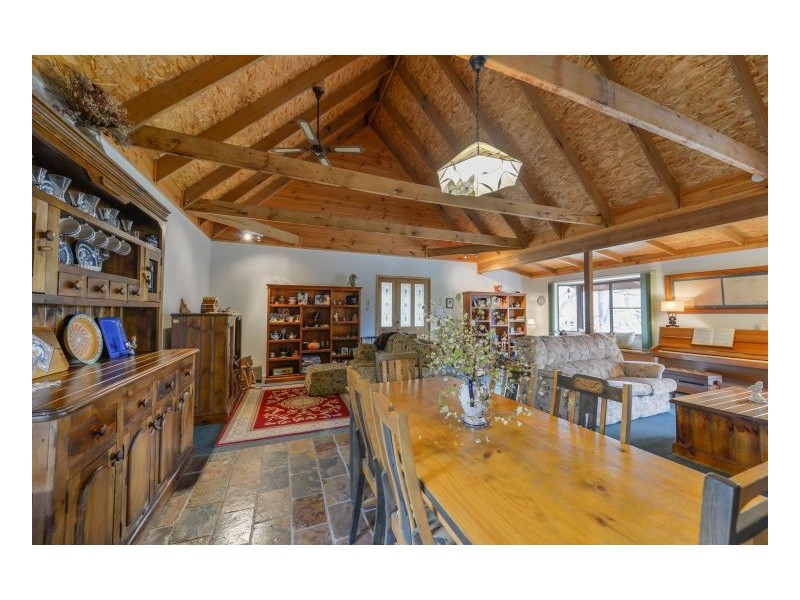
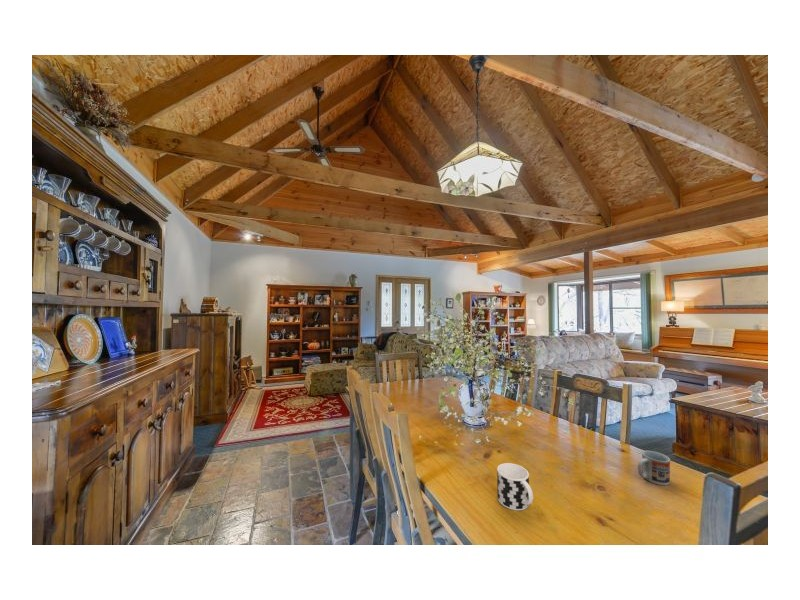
+ cup (652, 467)
+ cup (516, 488)
